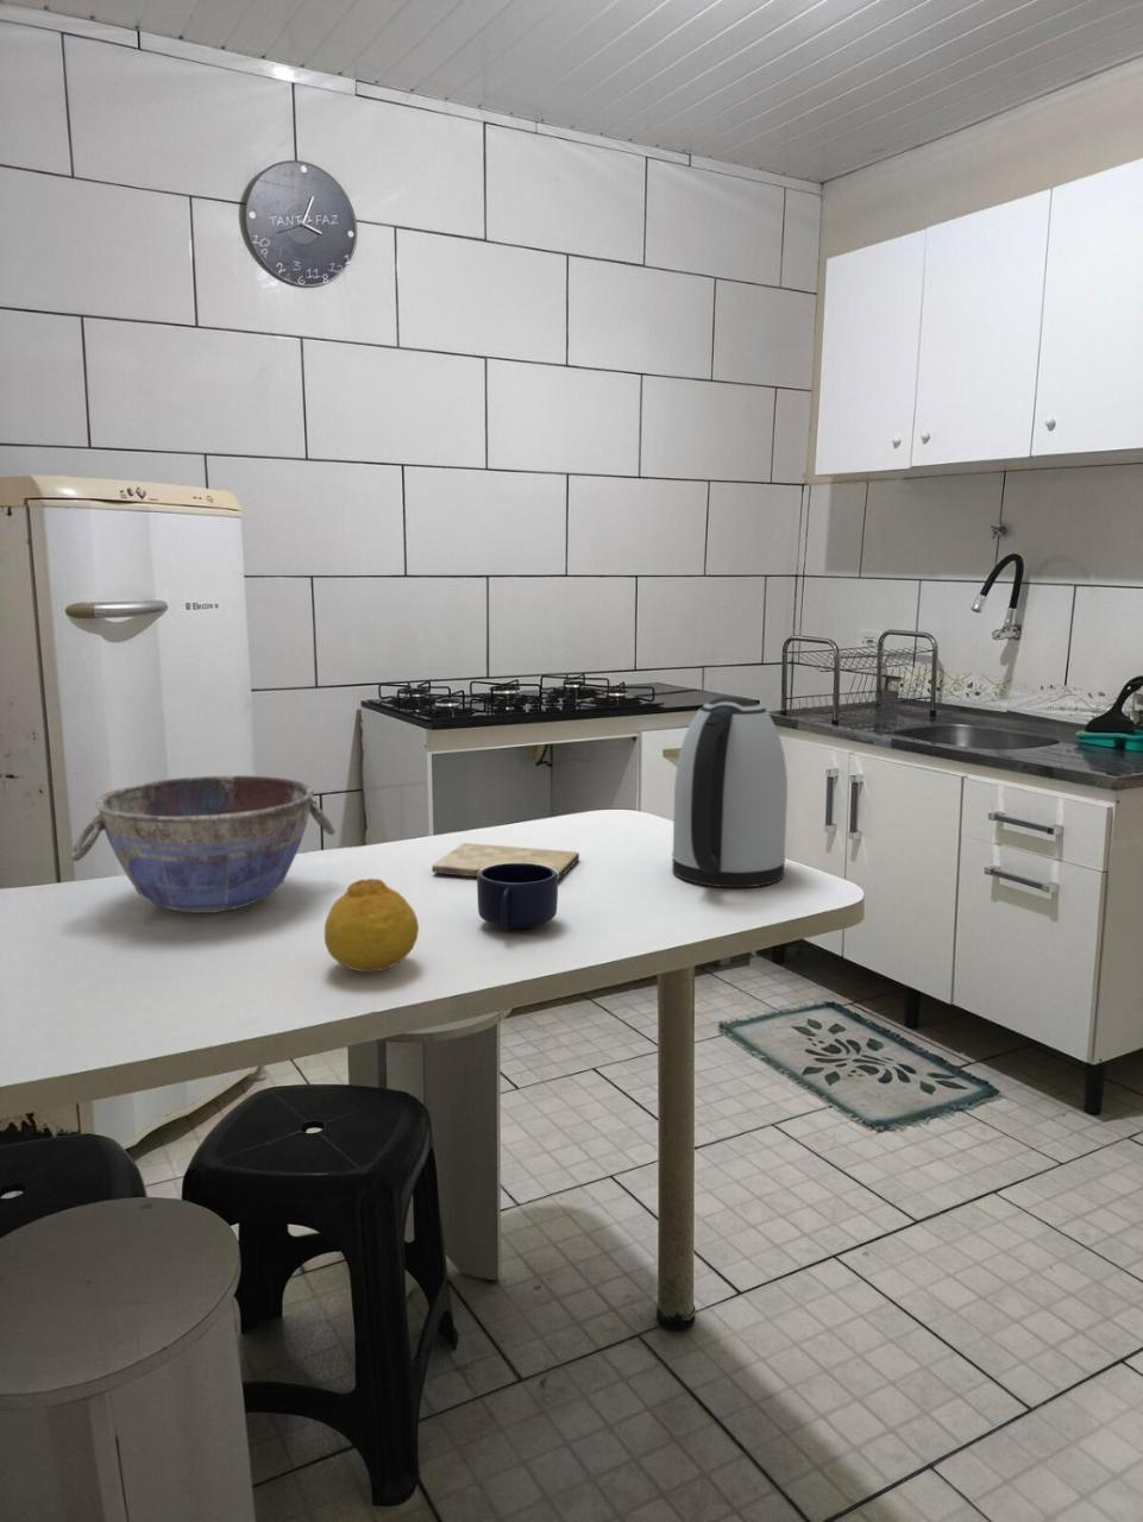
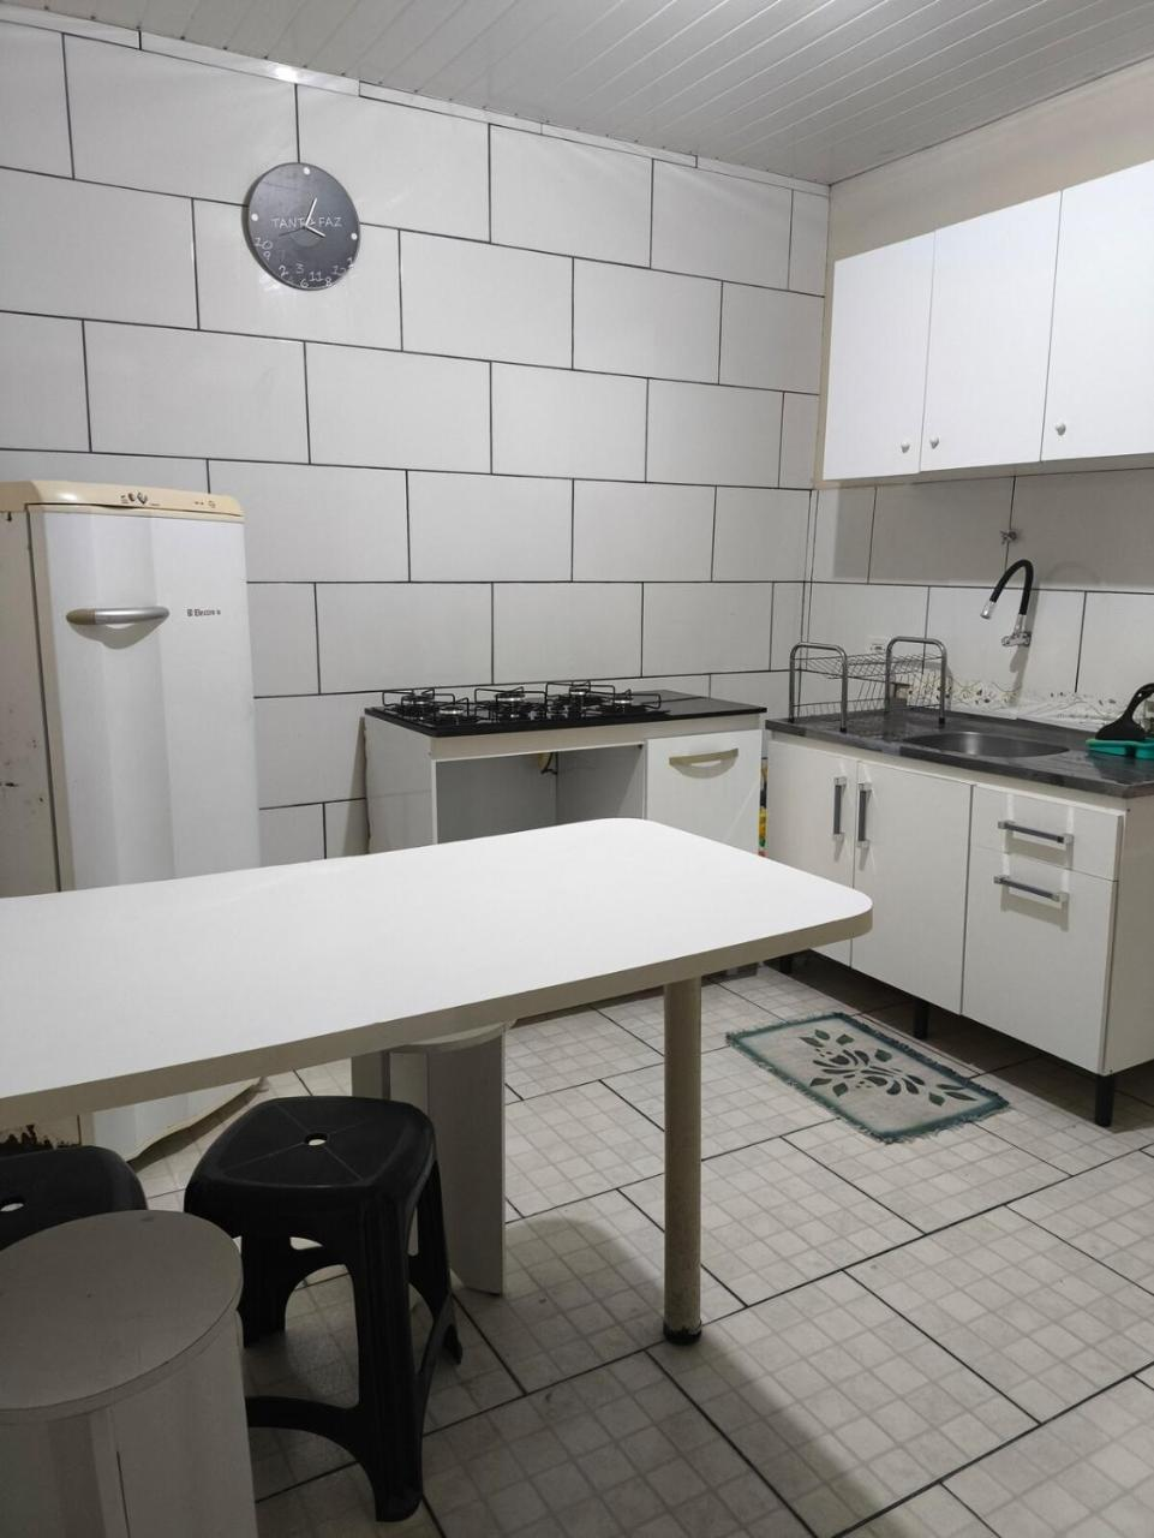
- bowl (209, 847)
- fruit (370, 924)
- mug (515, 900)
- kettle (723, 790)
- cutting board (507, 862)
